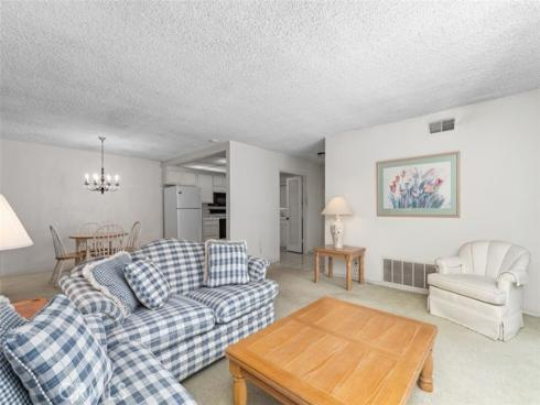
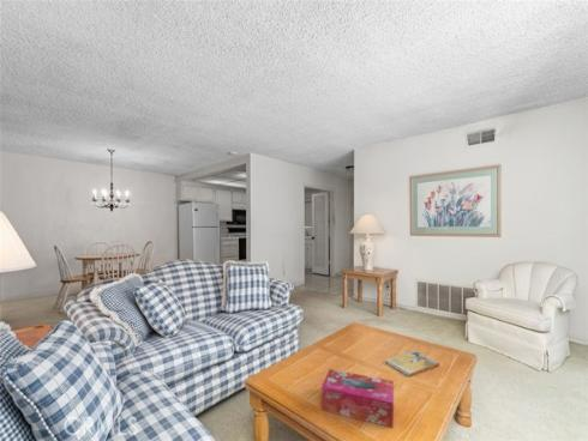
+ tissue box (358, 394)
+ book (412, 362)
